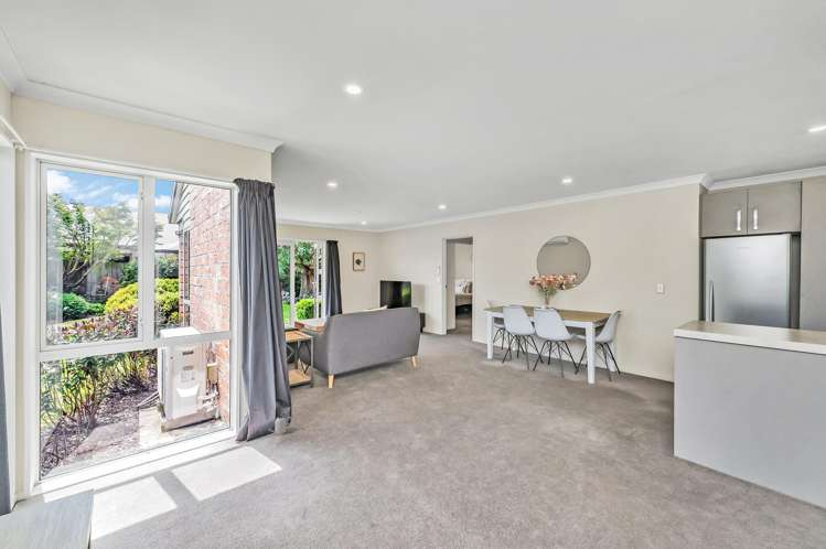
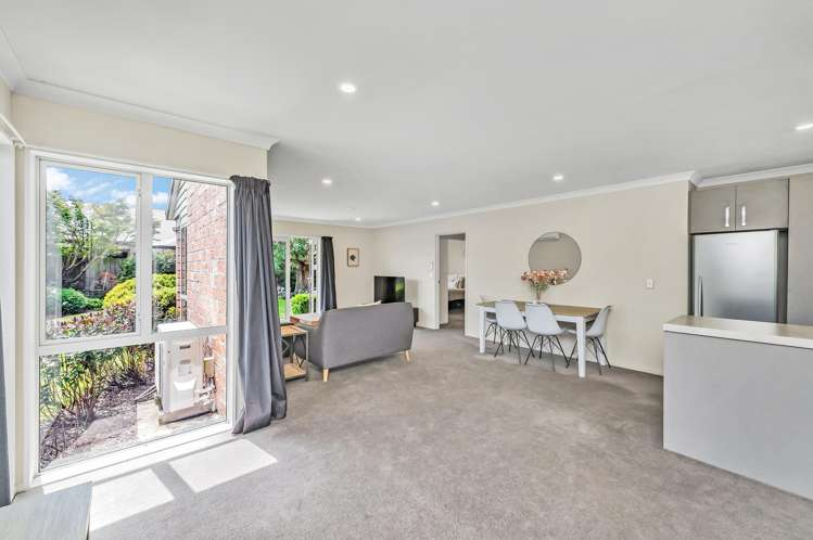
- watering can (276, 426)
